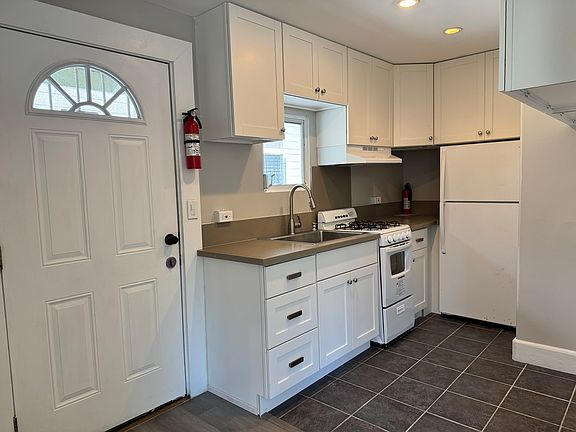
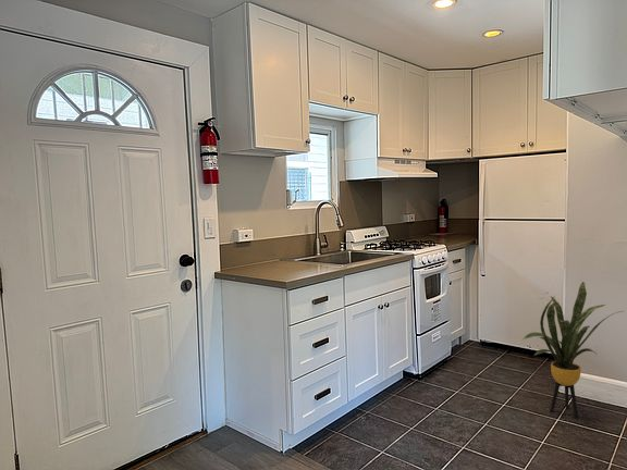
+ house plant (574, 351)
